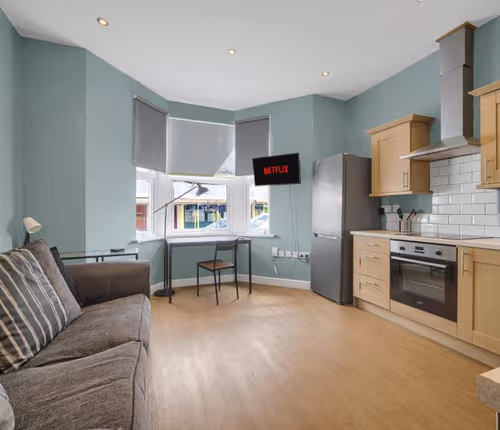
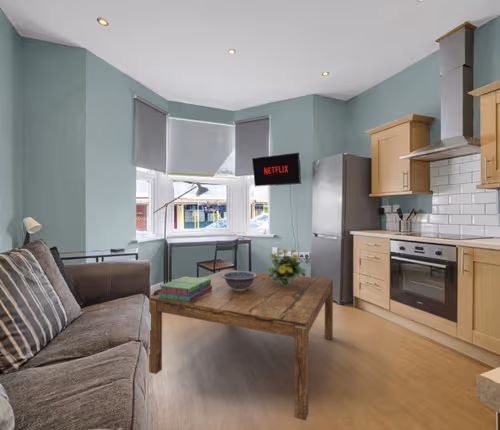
+ decorative bowl (239, 281)
+ flowering plant (285, 266)
+ stack of books (186, 287)
+ coffee table (252, 319)
